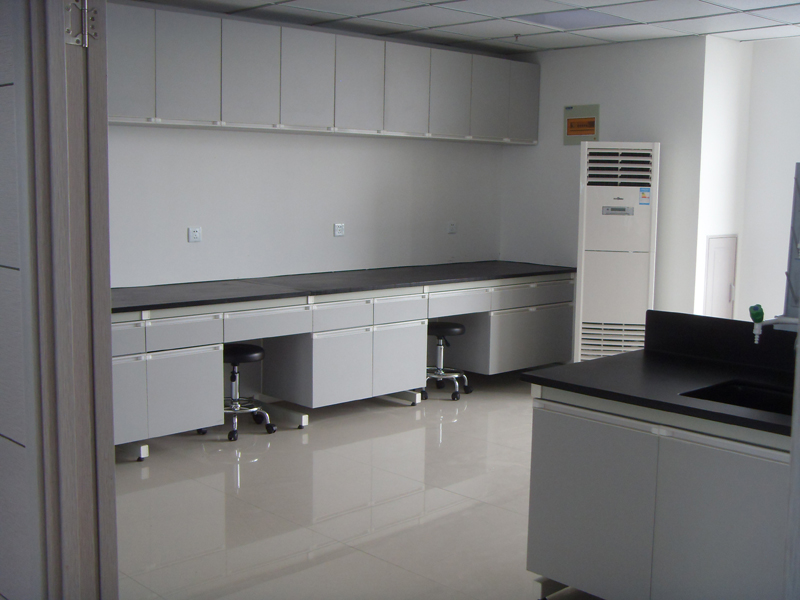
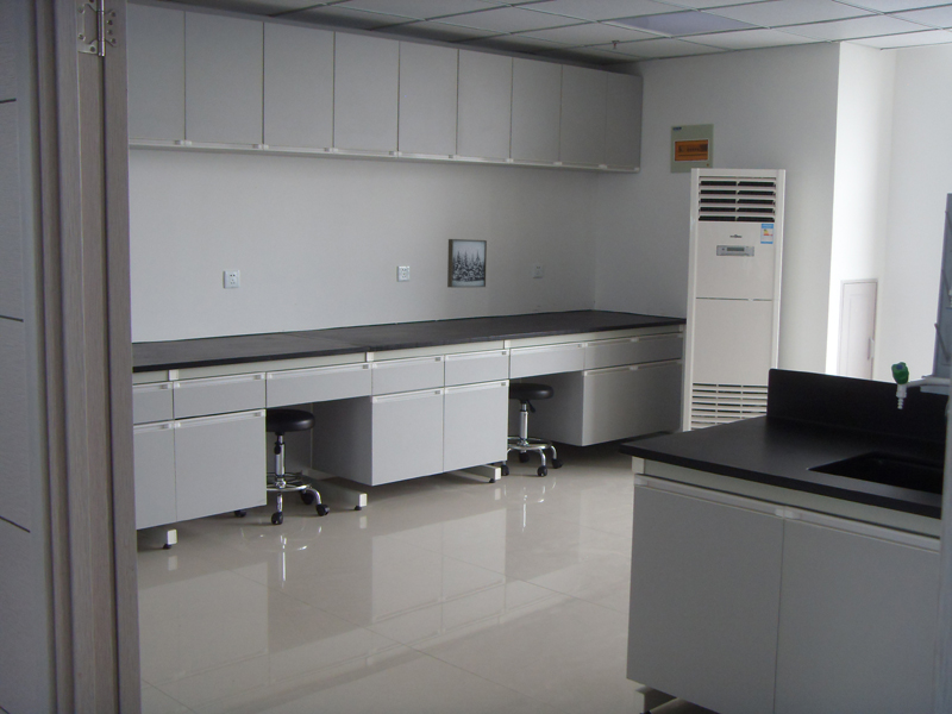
+ wall art (466, 263)
